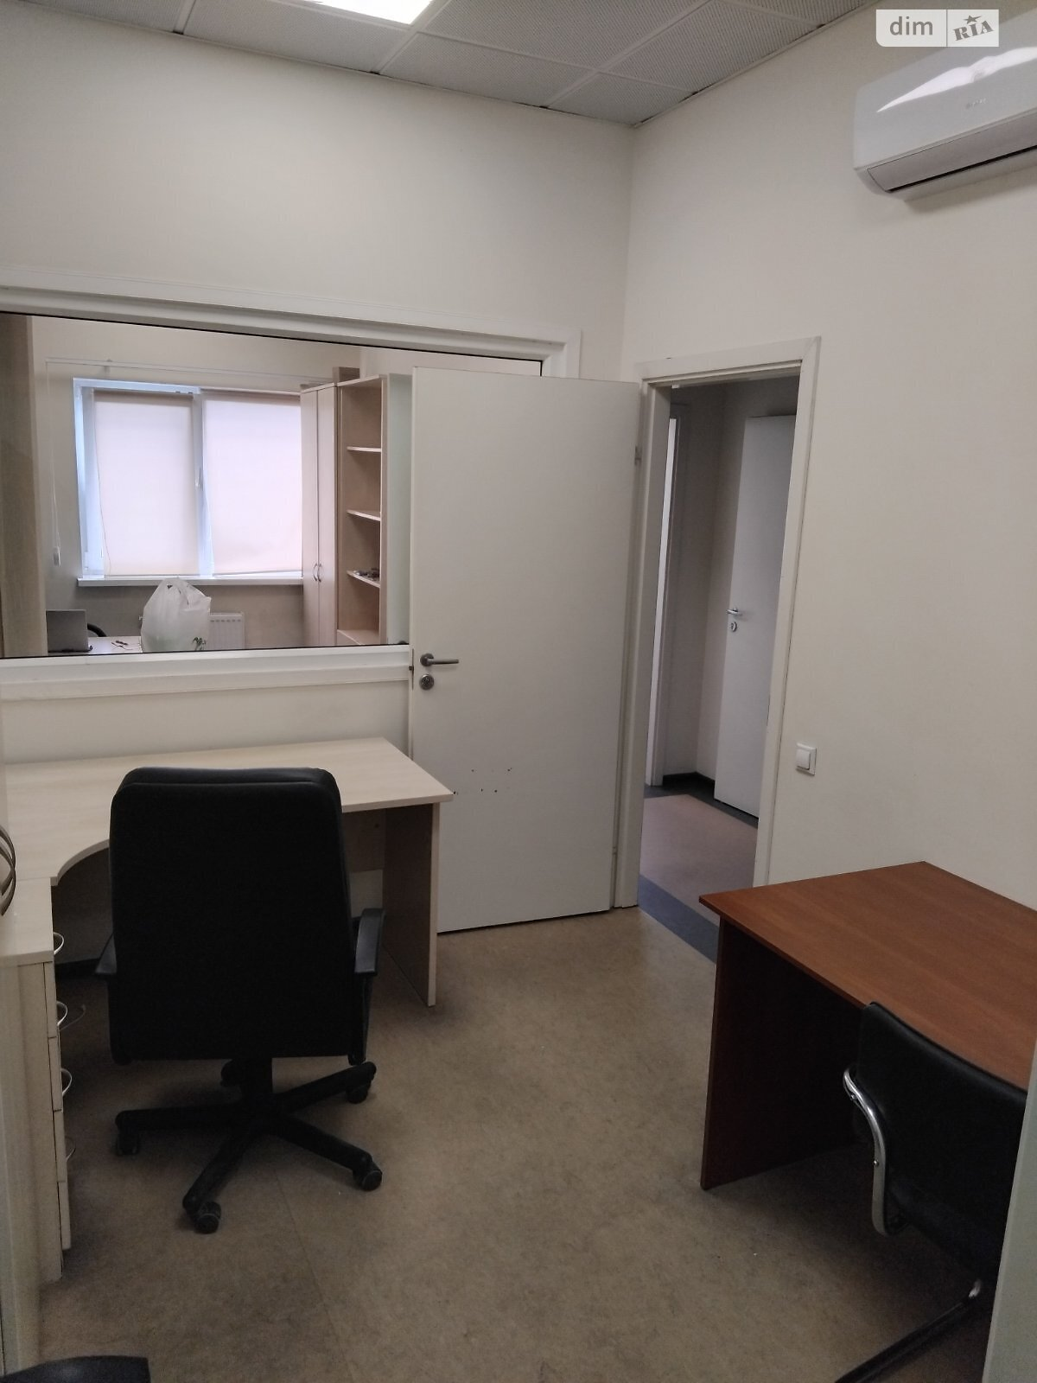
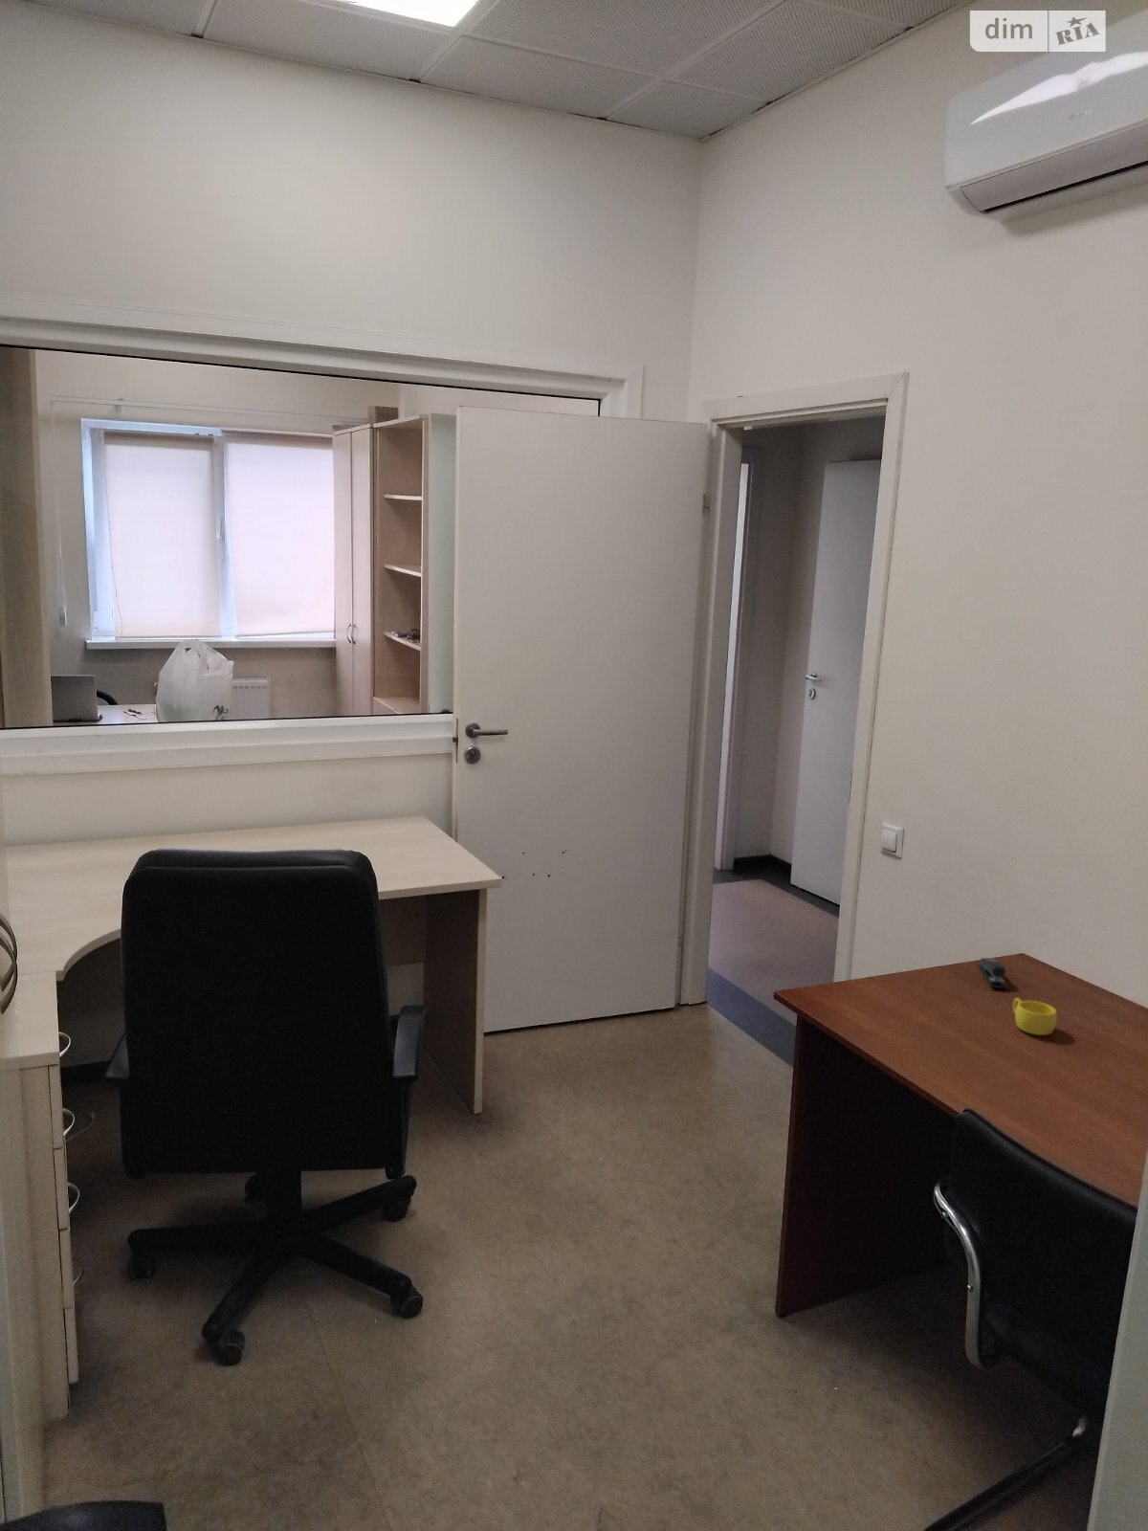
+ stapler (992, 968)
+ cup (1030, 1015)
